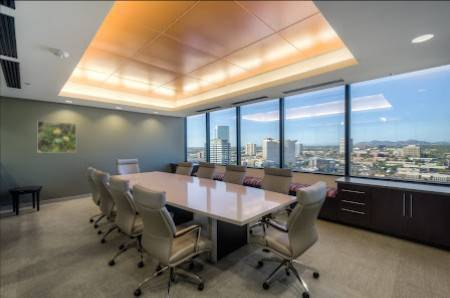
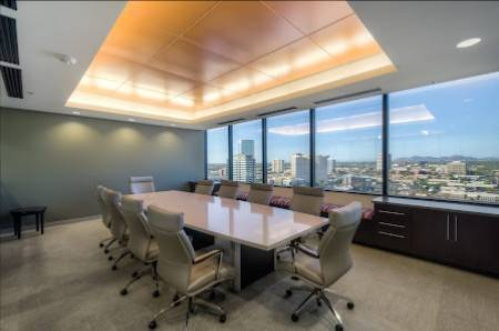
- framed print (57, 137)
